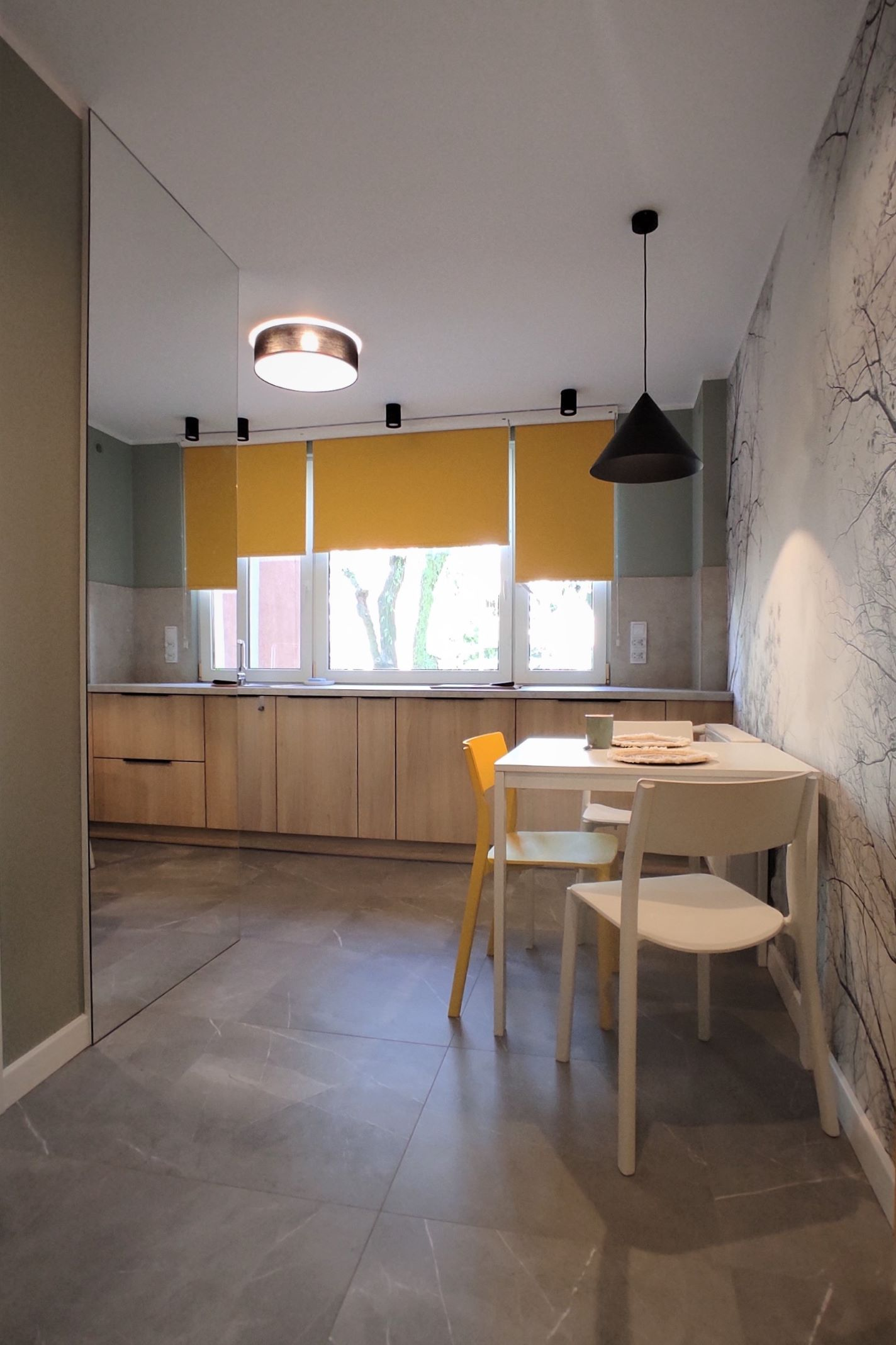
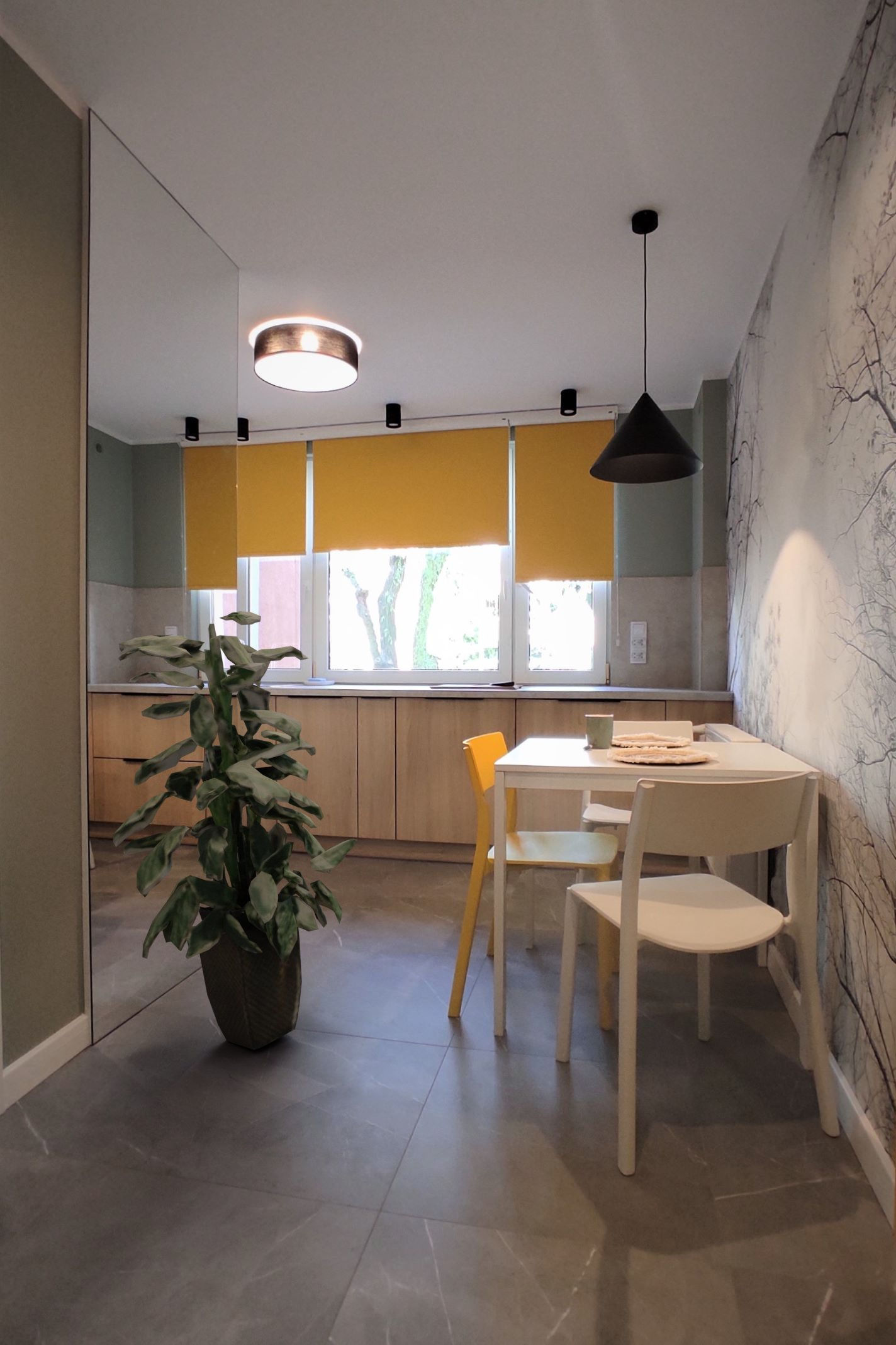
+ indoor plant (233, 826)
